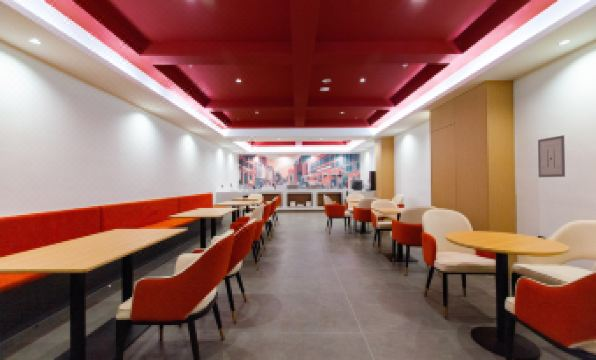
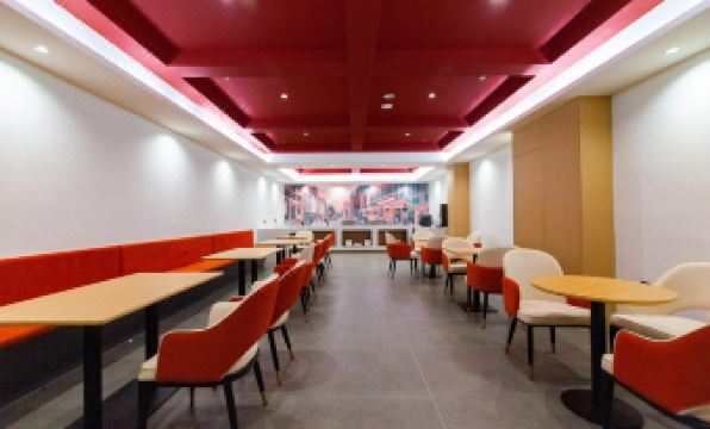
- wall art (550, 157)
